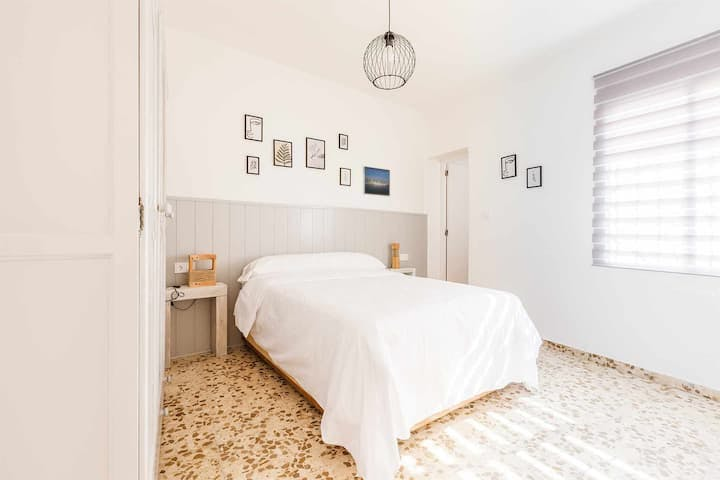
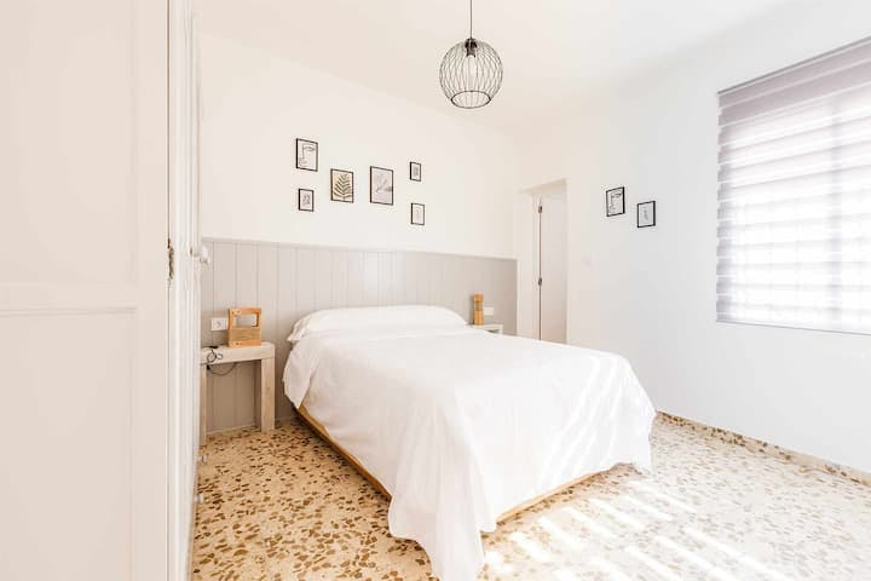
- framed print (376, 181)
